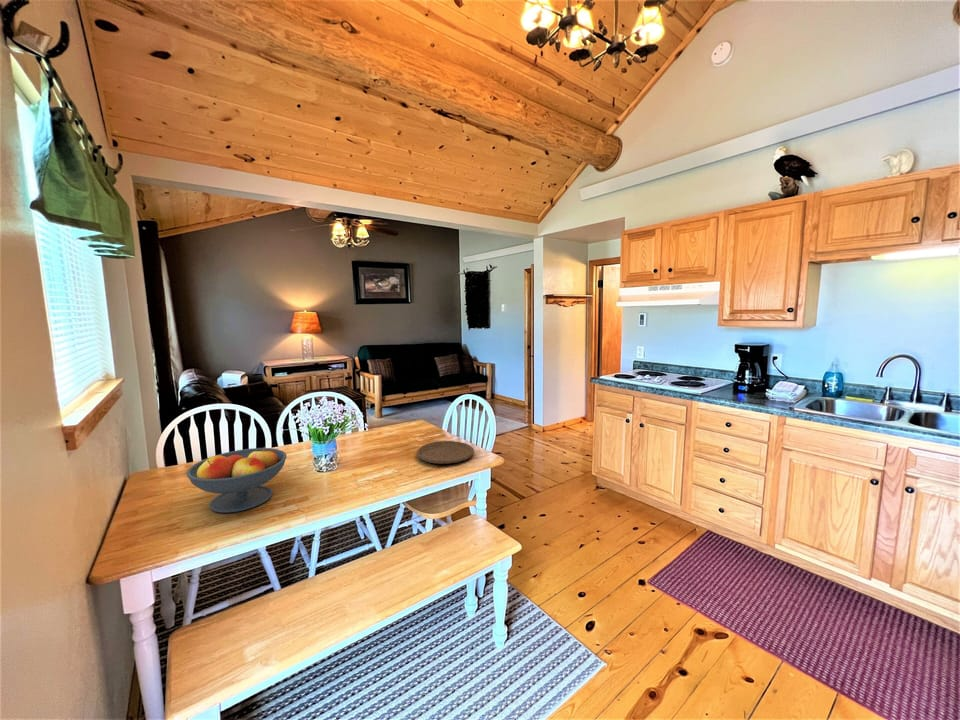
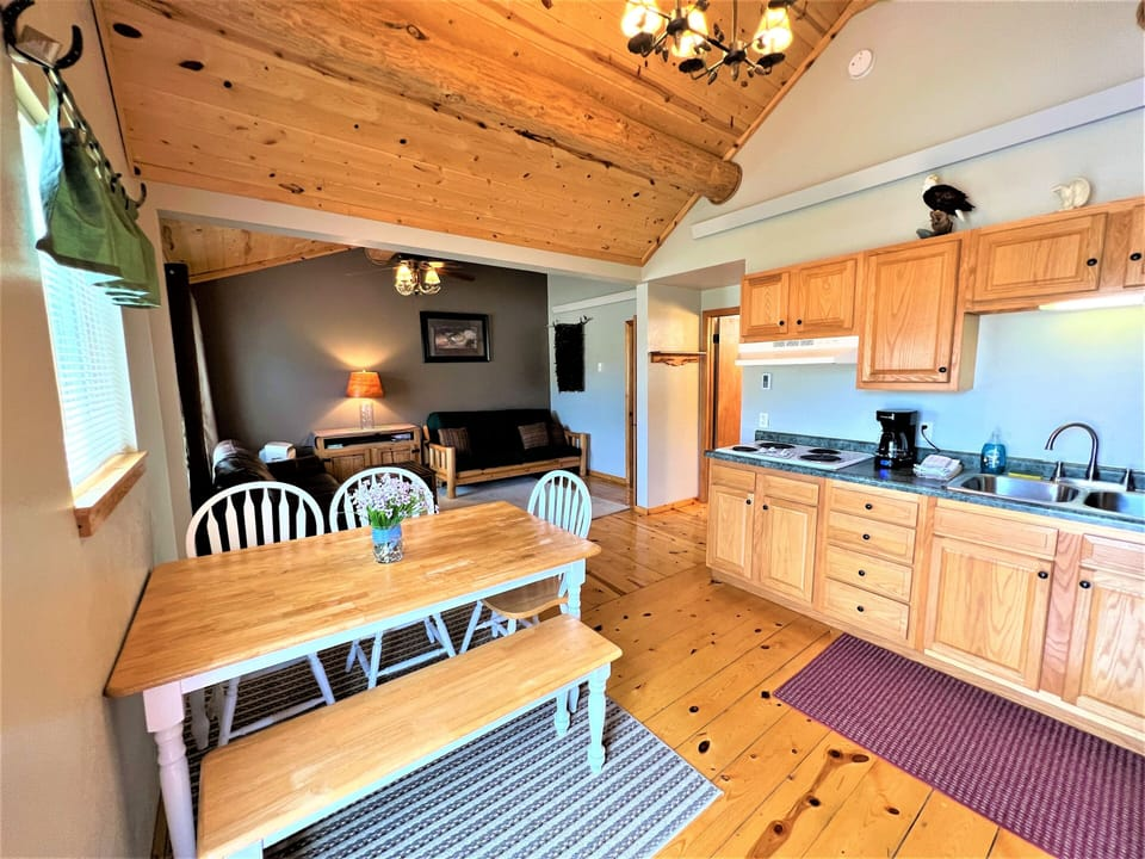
- plate (445, 452)
- fruit bowl (240, 474)
